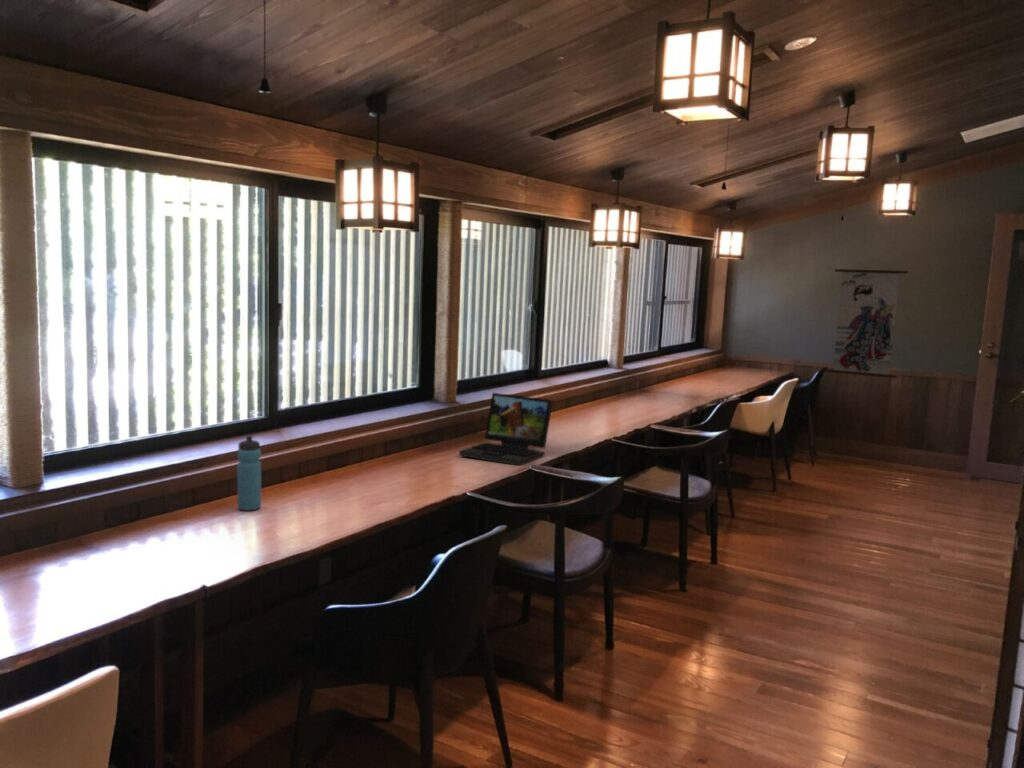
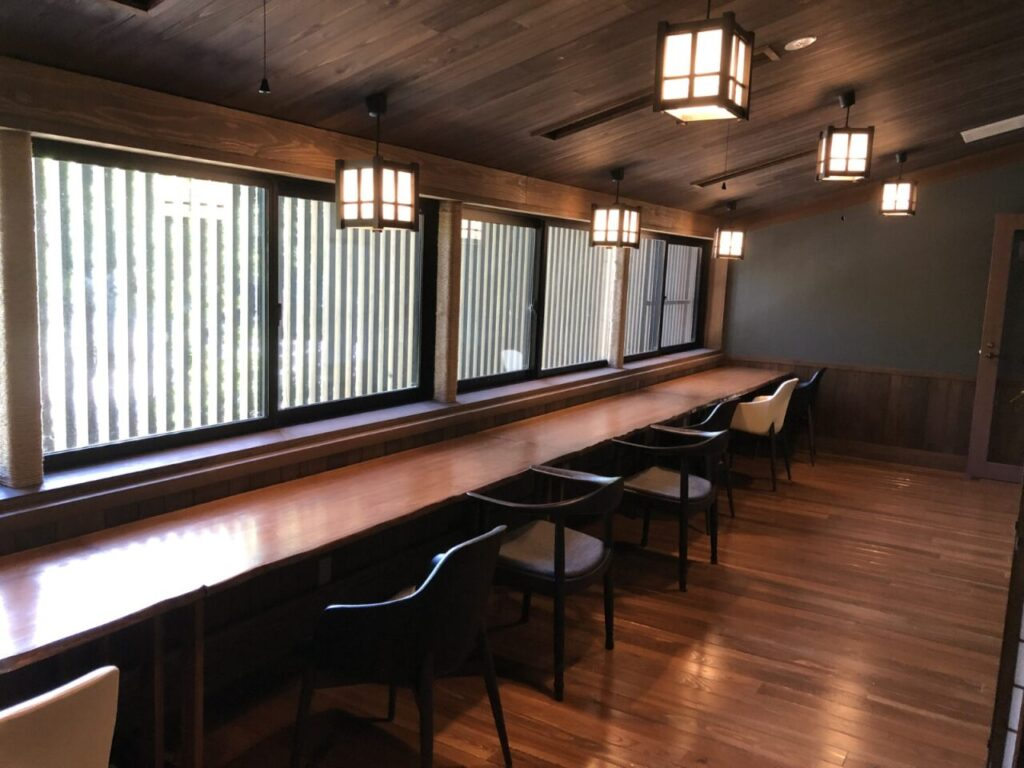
- laptop (506, 426)
- water bottle (249, 472)
- wall scroll (866, 315)
